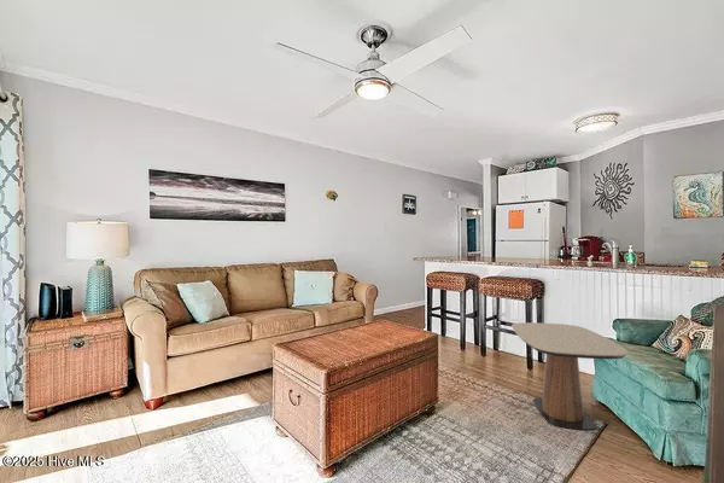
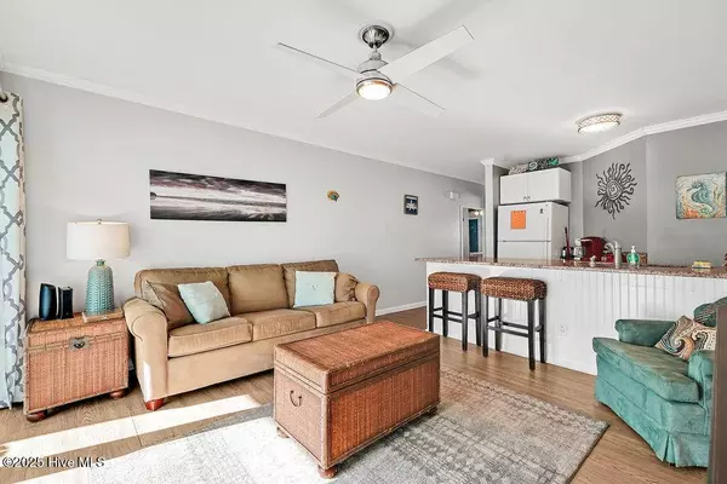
- side table (561, 373)
